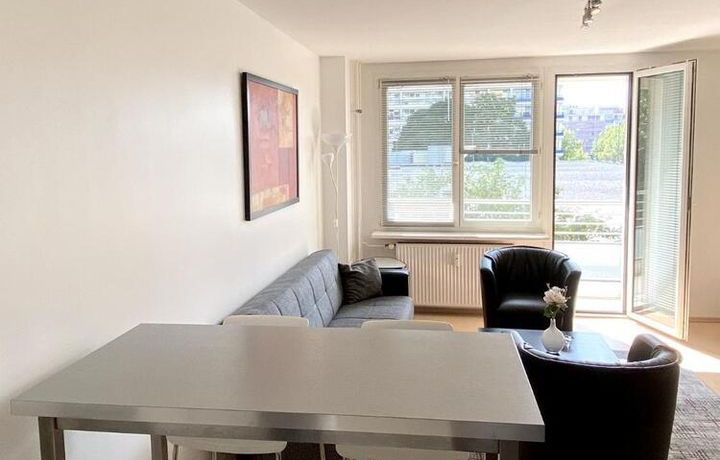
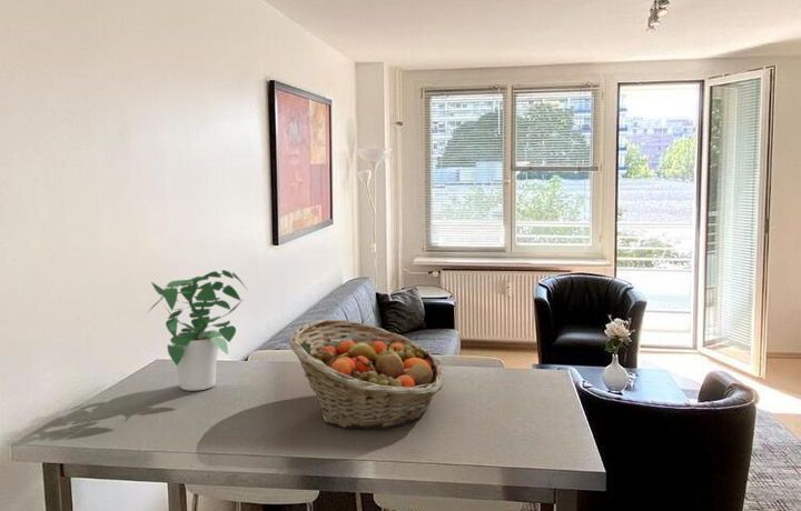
+ fruit basket (368, 368)
+ potted plant (201, 328)
